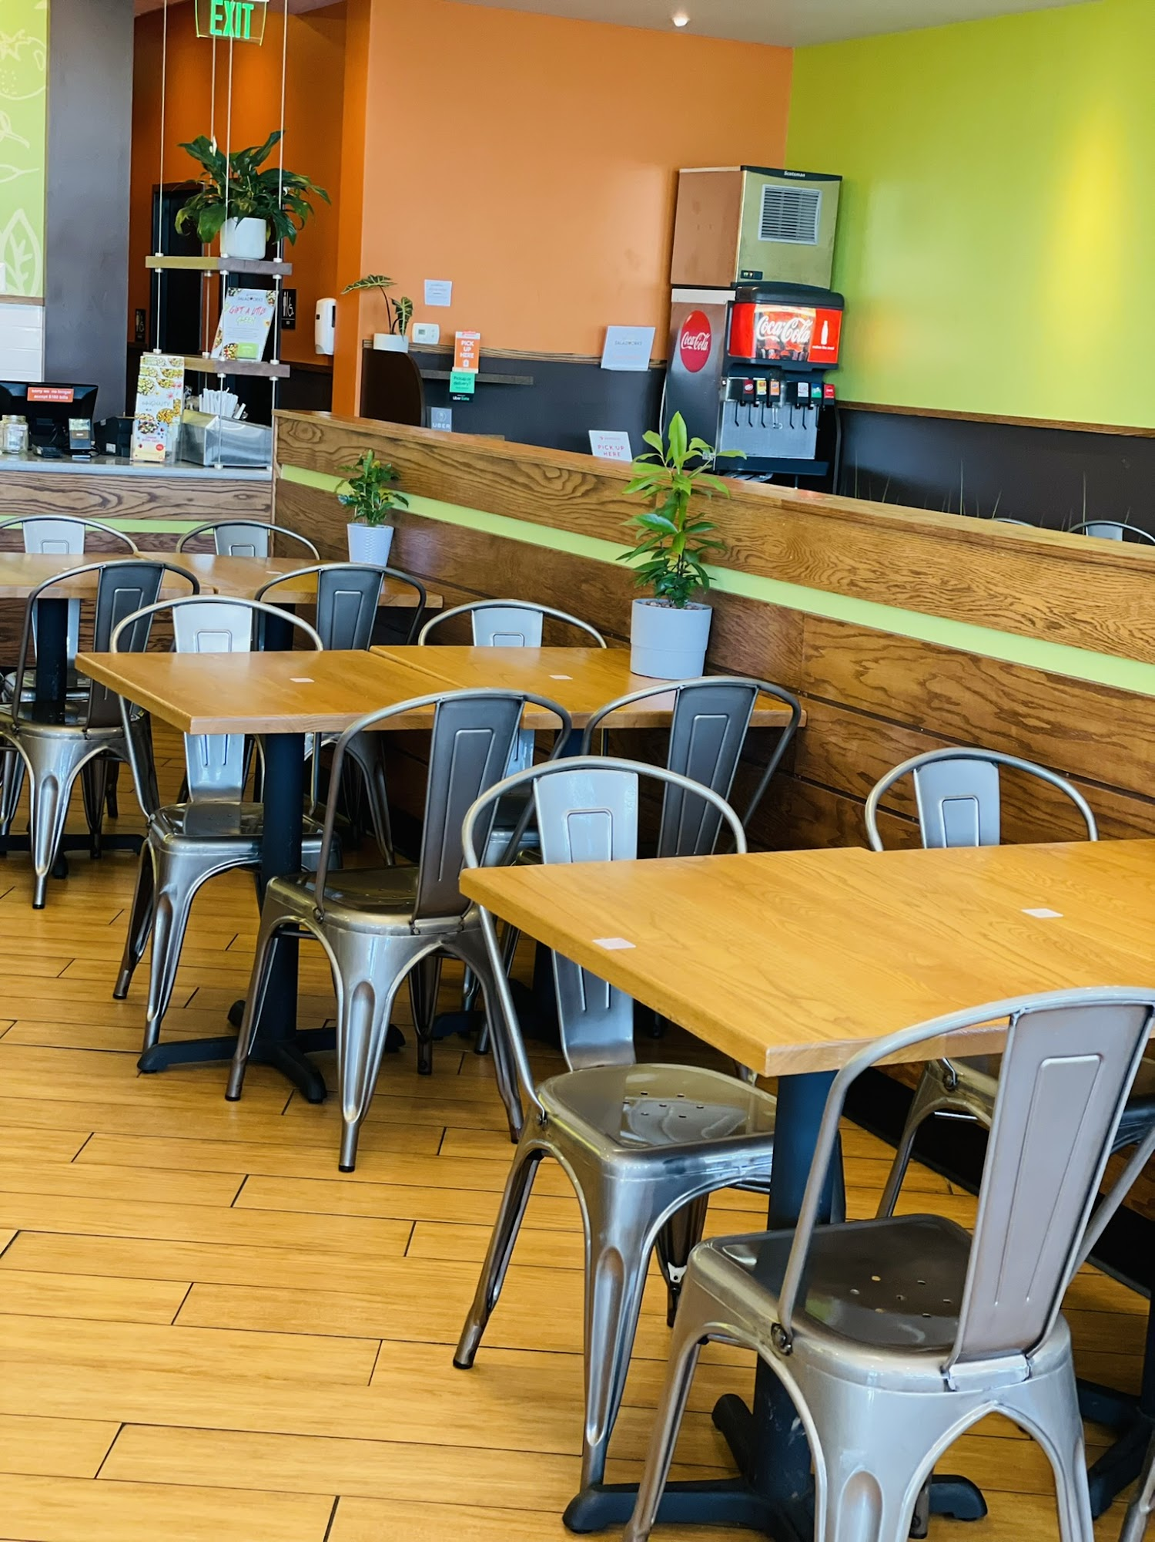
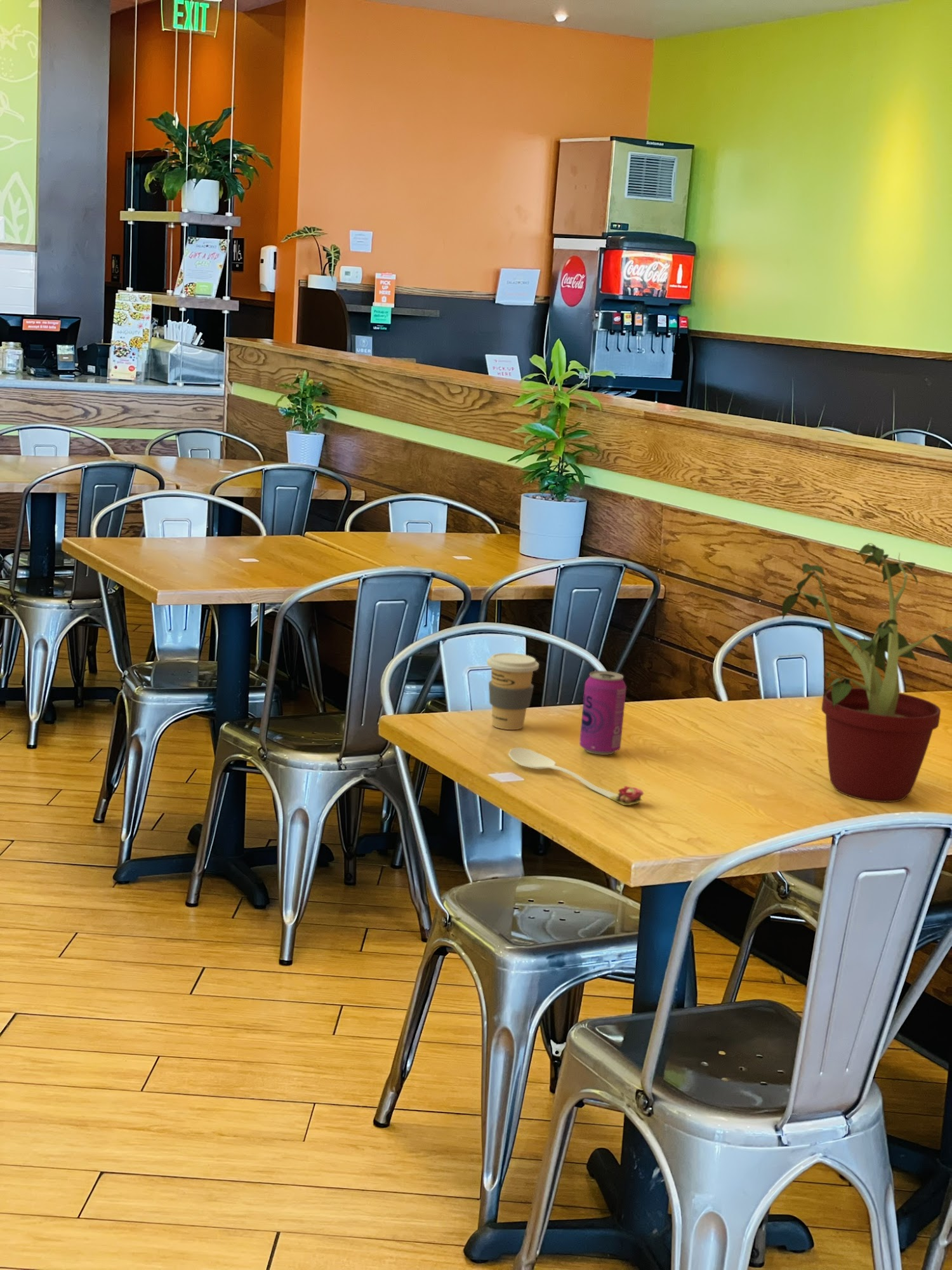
+ potted plant (854, 659)
+ beverage can (603, 712)
+ coffee cup (510, 692)
+ spoon (574, 773)
